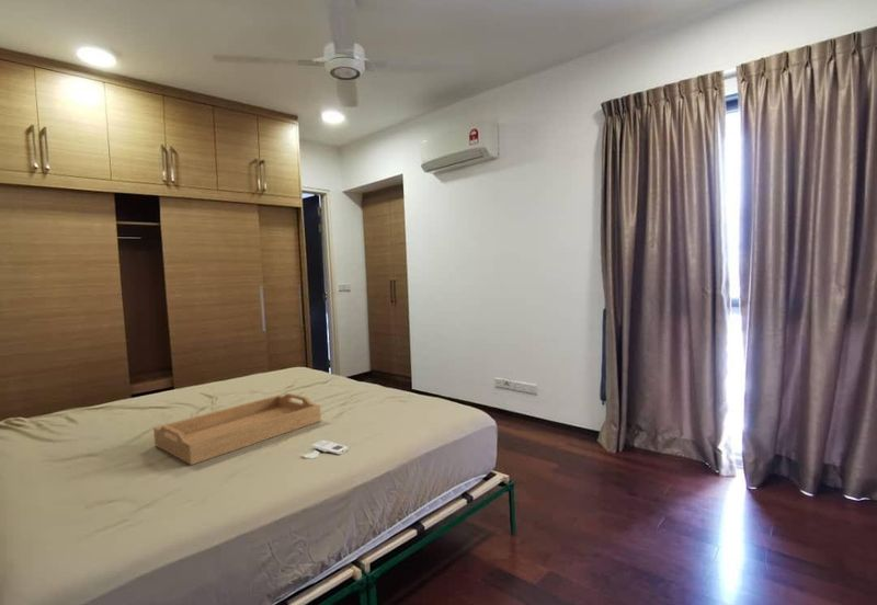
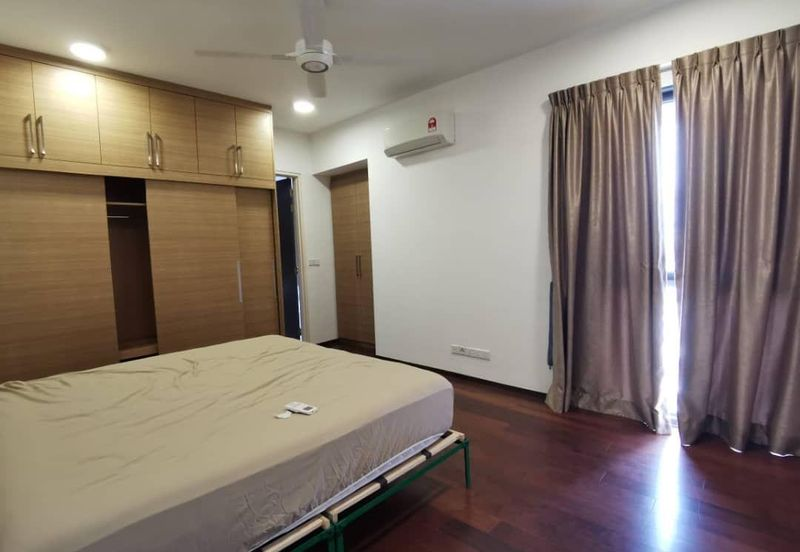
- serving tray (241, 421)
